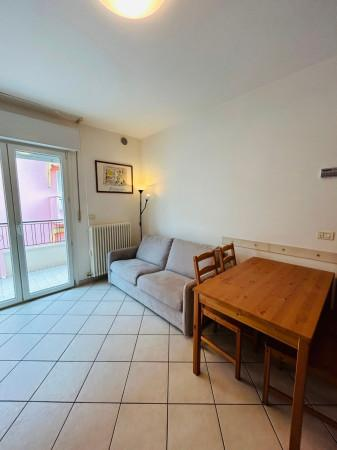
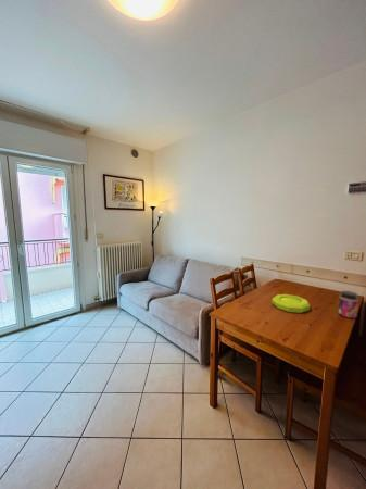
+ bowl (290, 302)
+ jar (348, 304)
